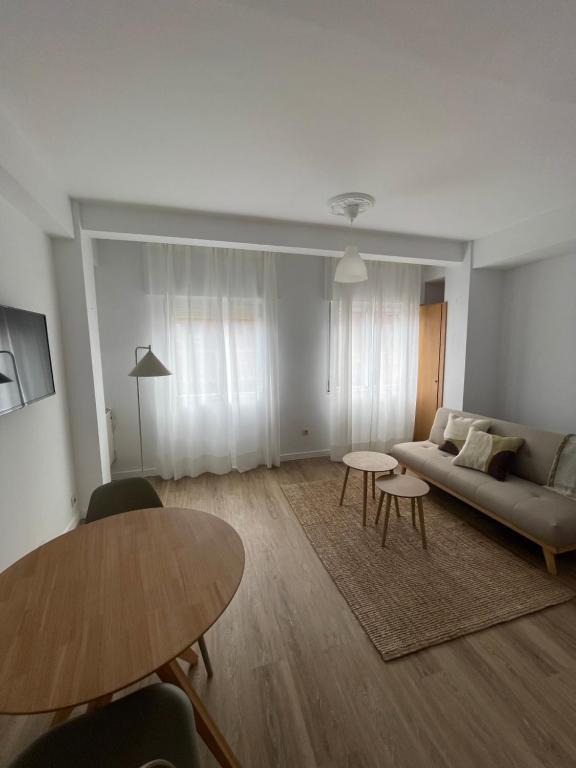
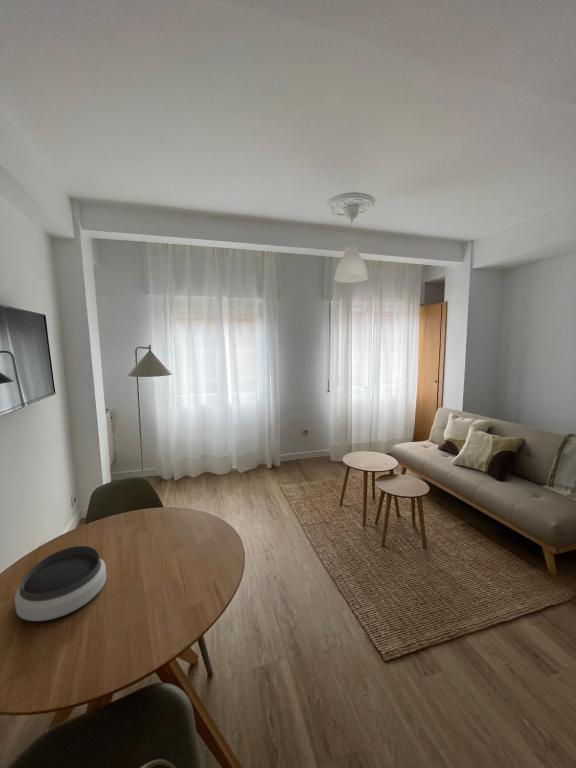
+ bowl (63, 579)
